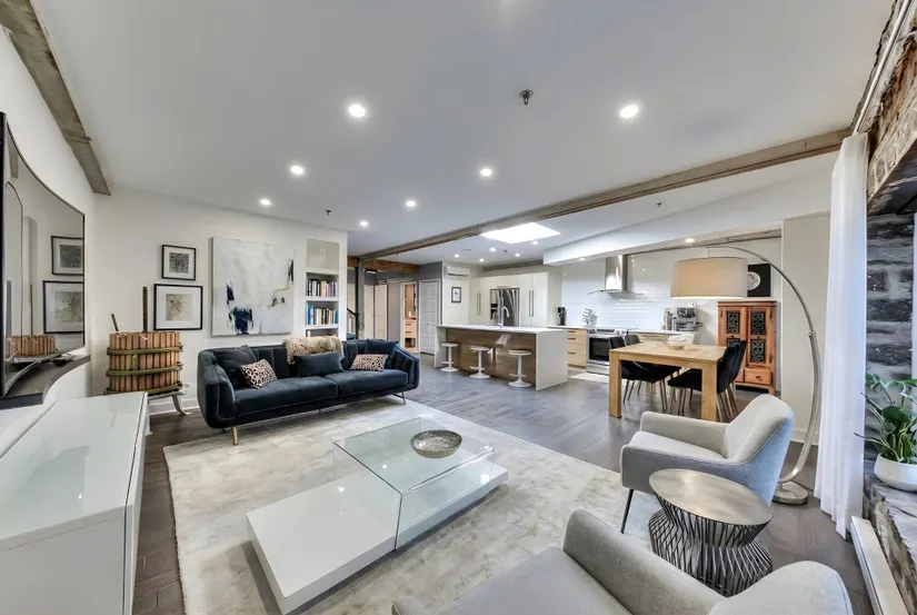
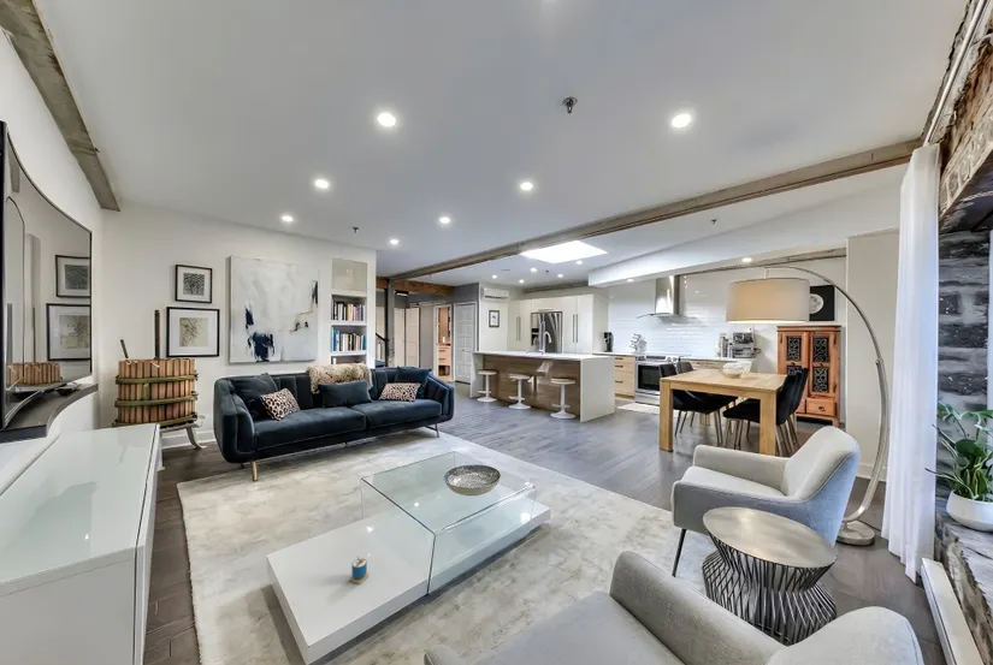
+ cup (359, 565)
